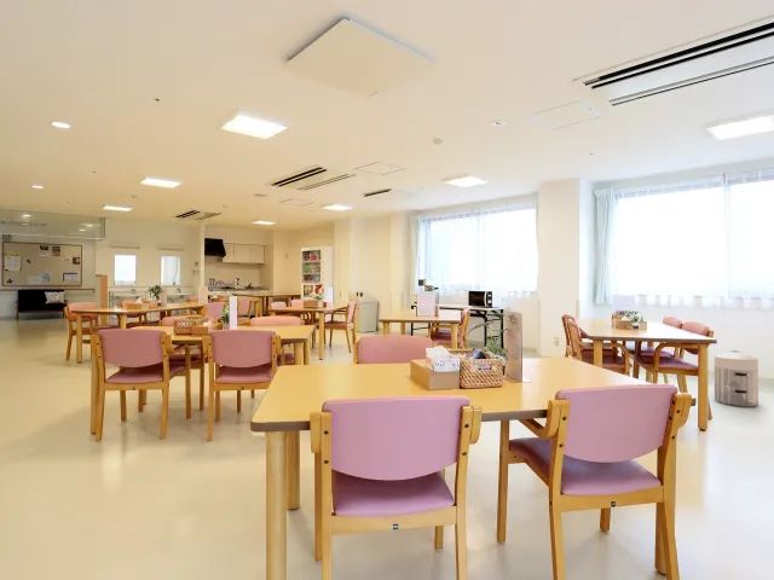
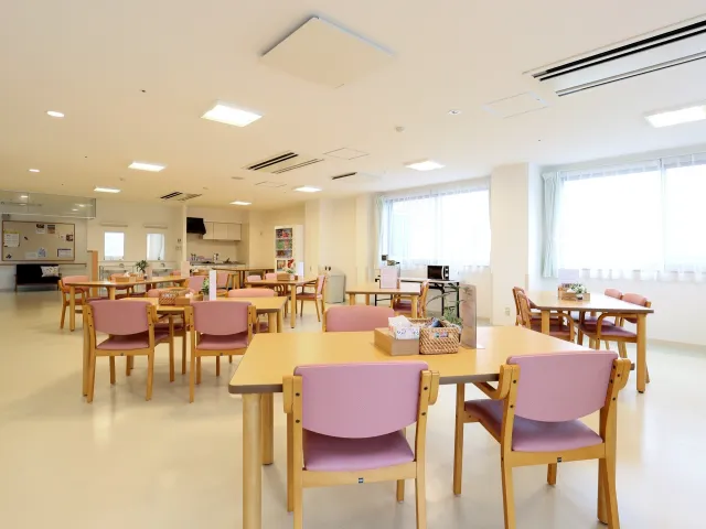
- waste bin (735, 376)
